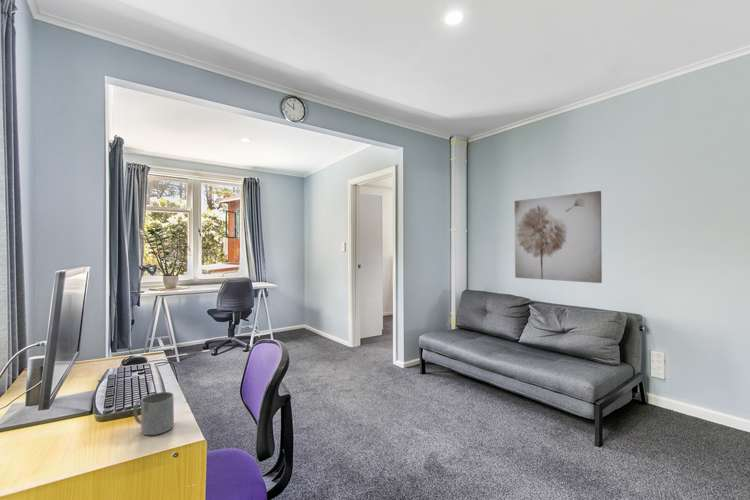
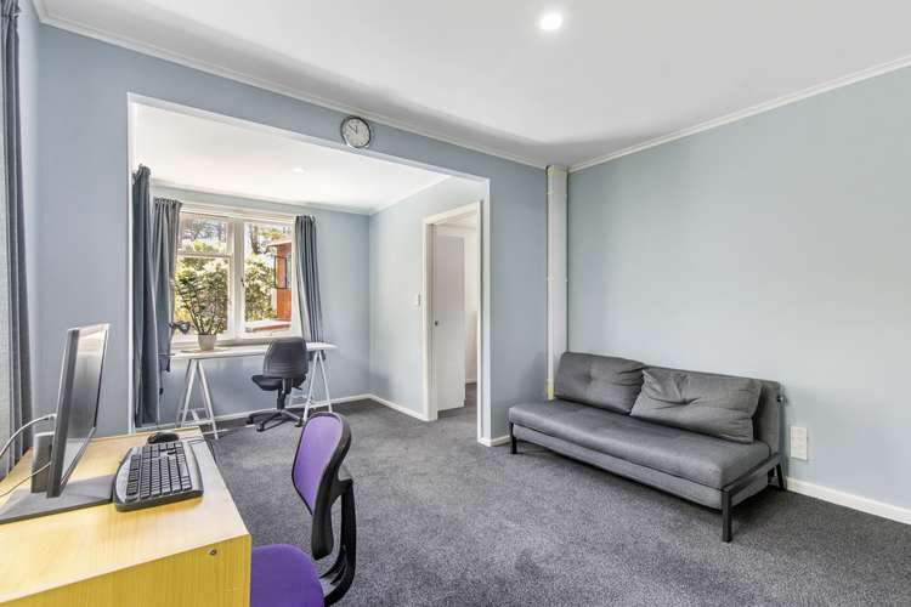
- mug (152, 412)
- wall art (554, 238)
